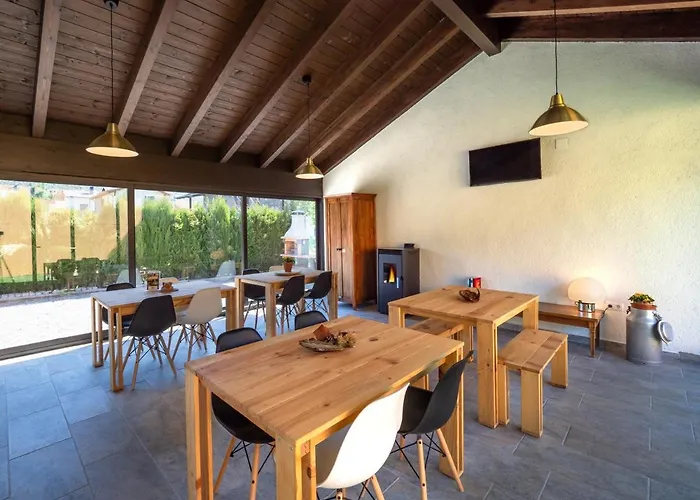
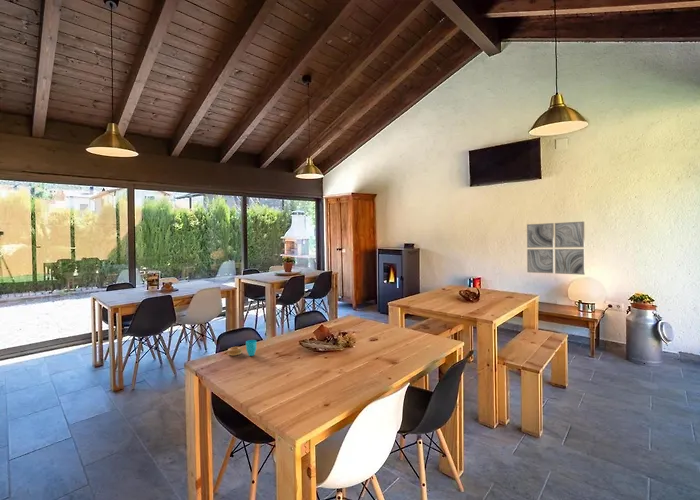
+ wall art (553, 247)
+ cup (241, 348)
